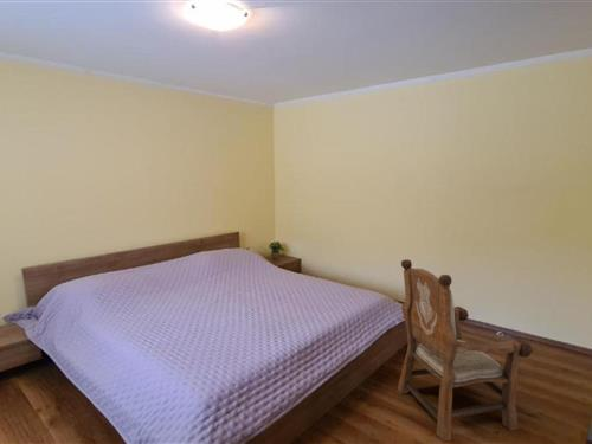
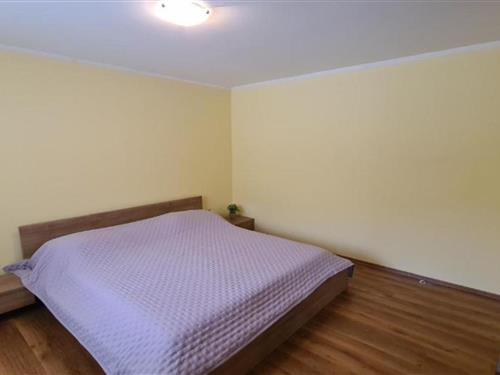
- armchair (455, 336)
